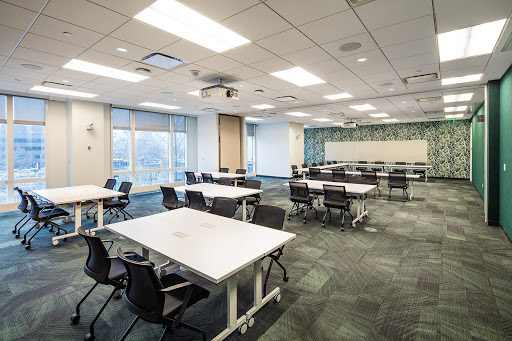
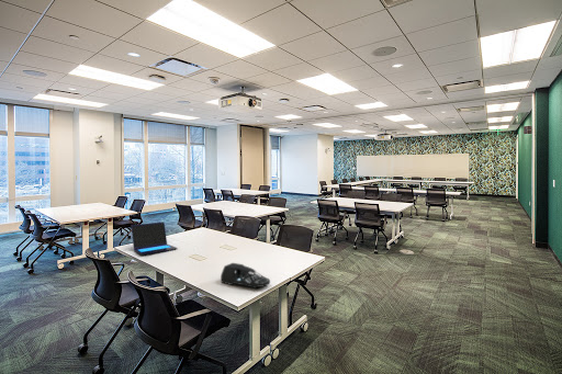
+ laptop (154, 237)
+ speaker (247, 275)
